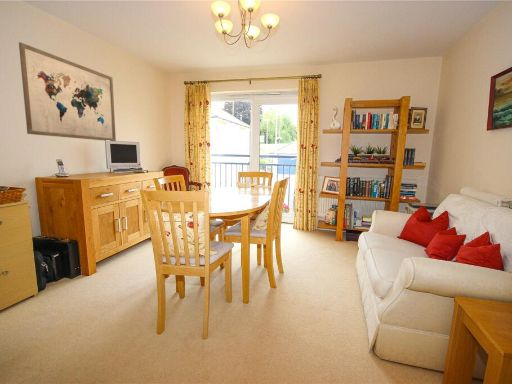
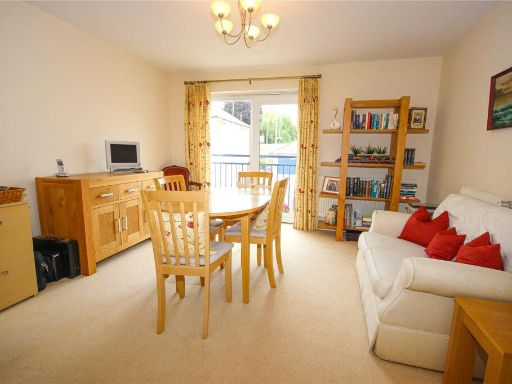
- wall art (76, 101)
